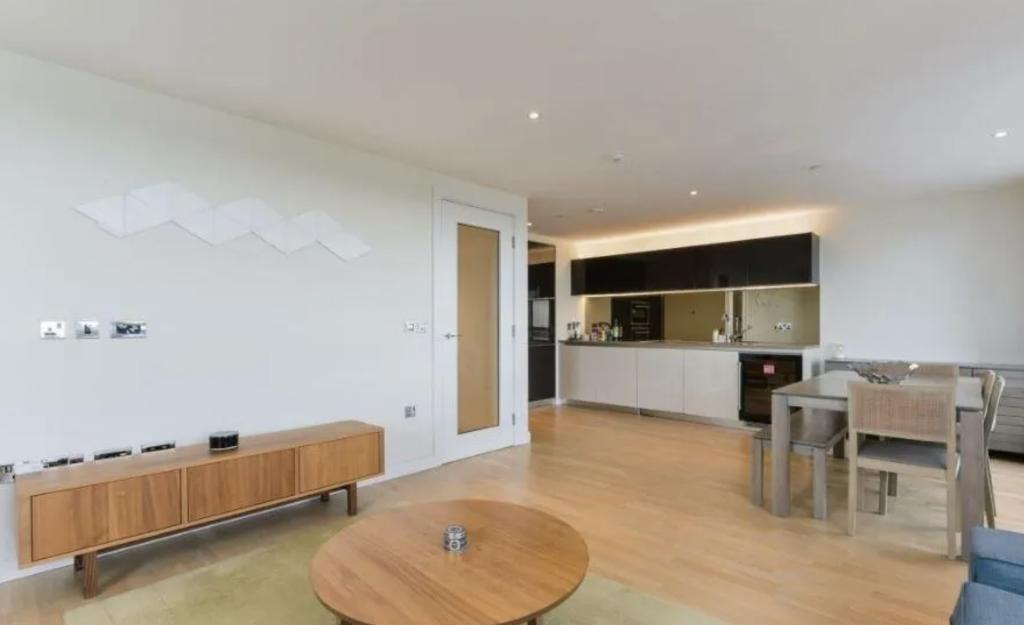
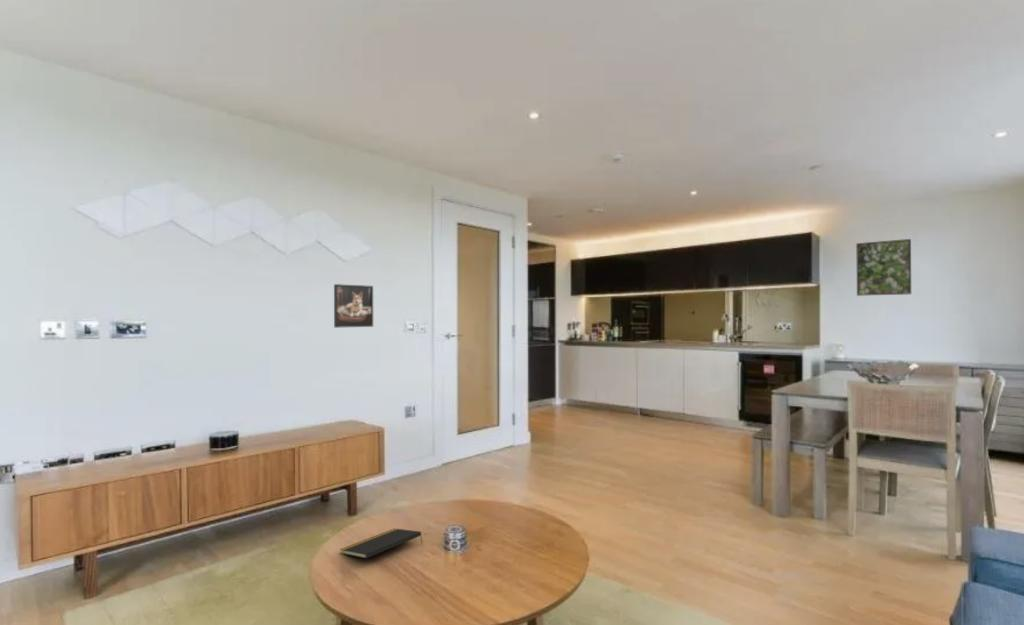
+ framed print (354, 306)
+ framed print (883, 268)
+ notepad (381, 542)
